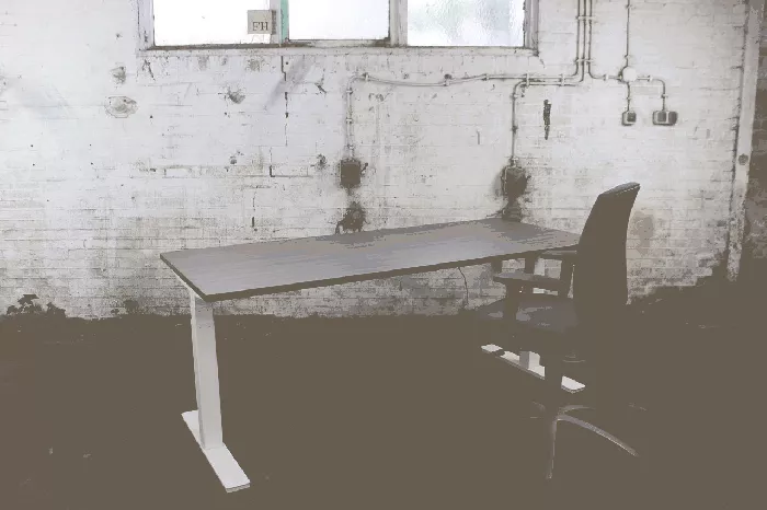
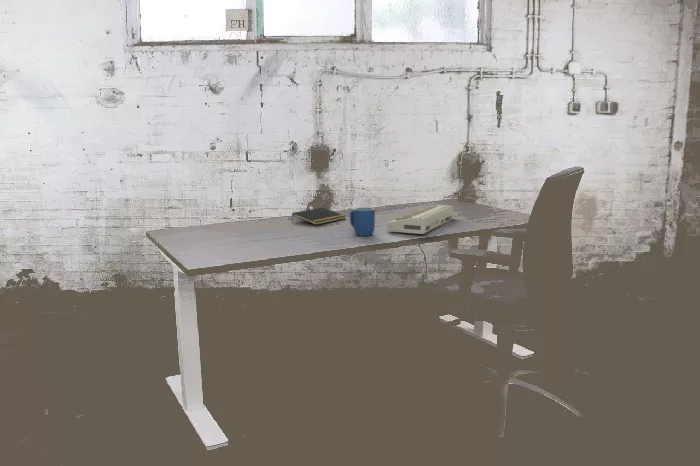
+ keyboard (421, 217)
+ mug (362, 221)
+ notepad (319, 215)
